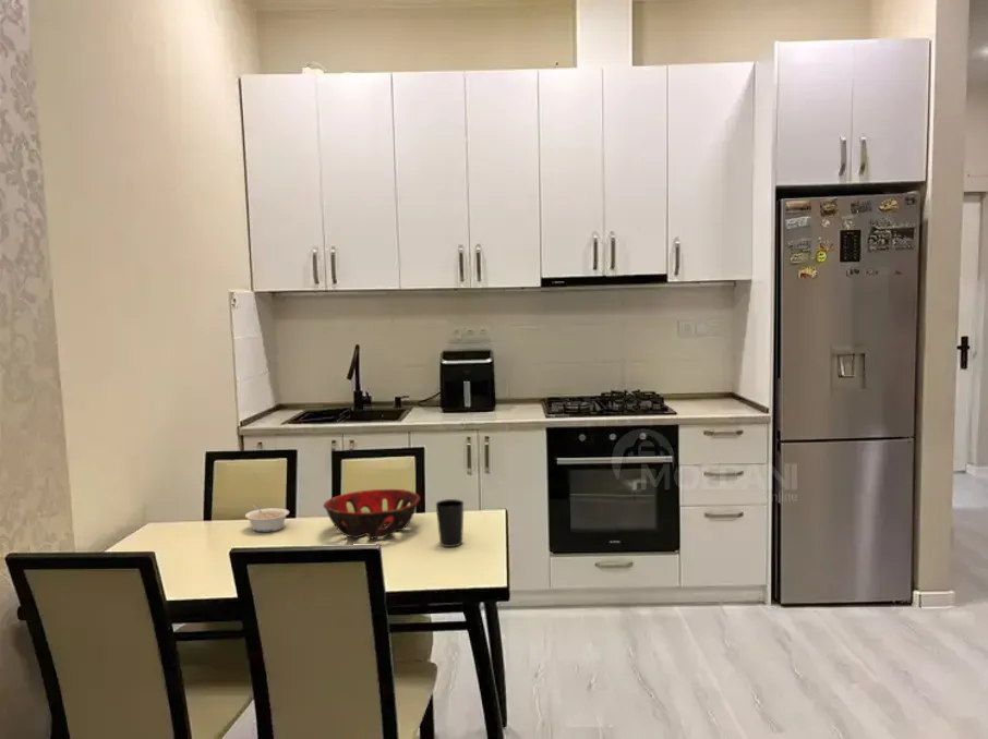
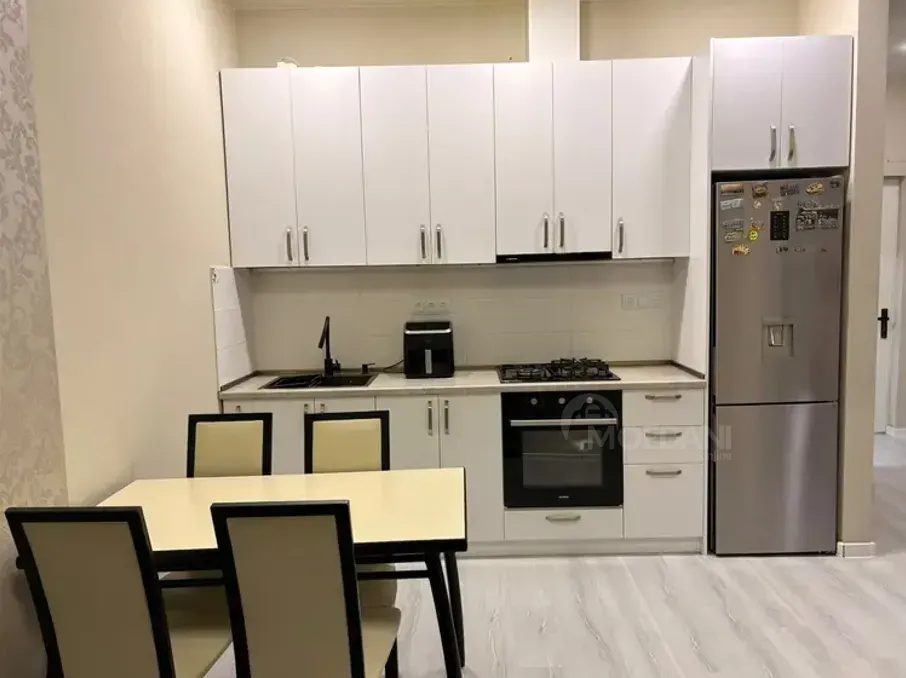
- cup (449, 523)
- legume (266, 519)
- decorative bowl (372, 514)
